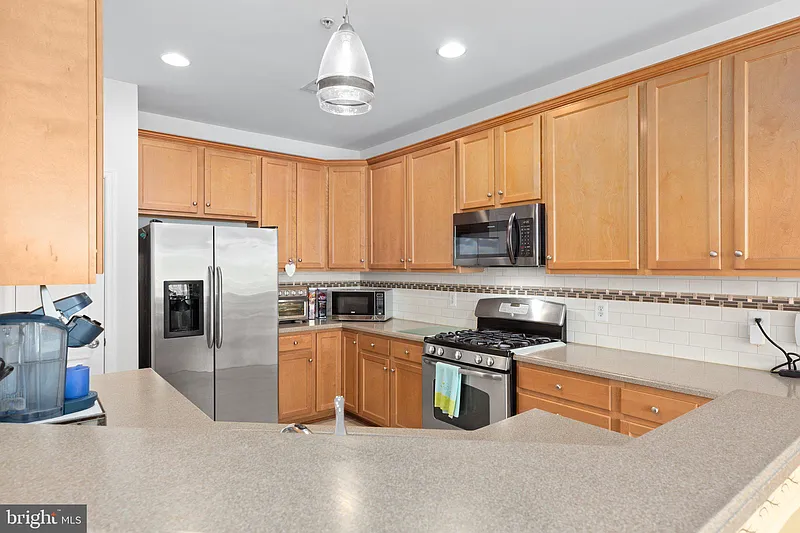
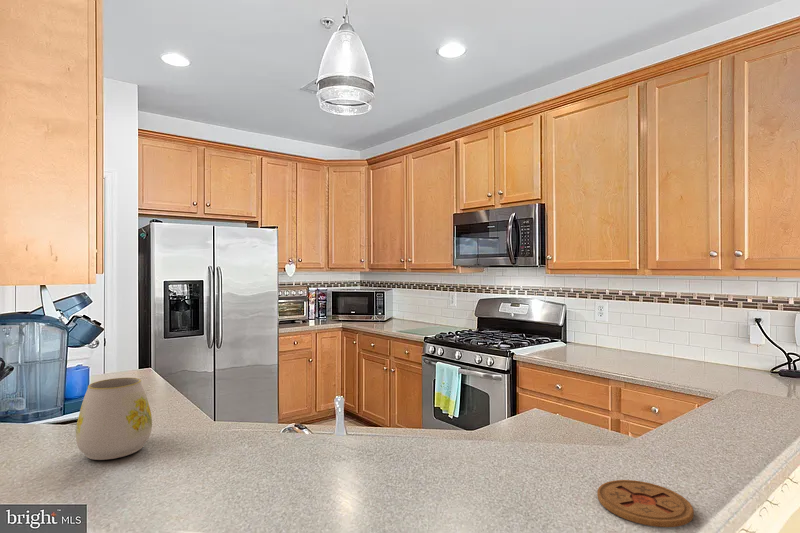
+ coaster (643, 501)
+ mug (119, 413)
